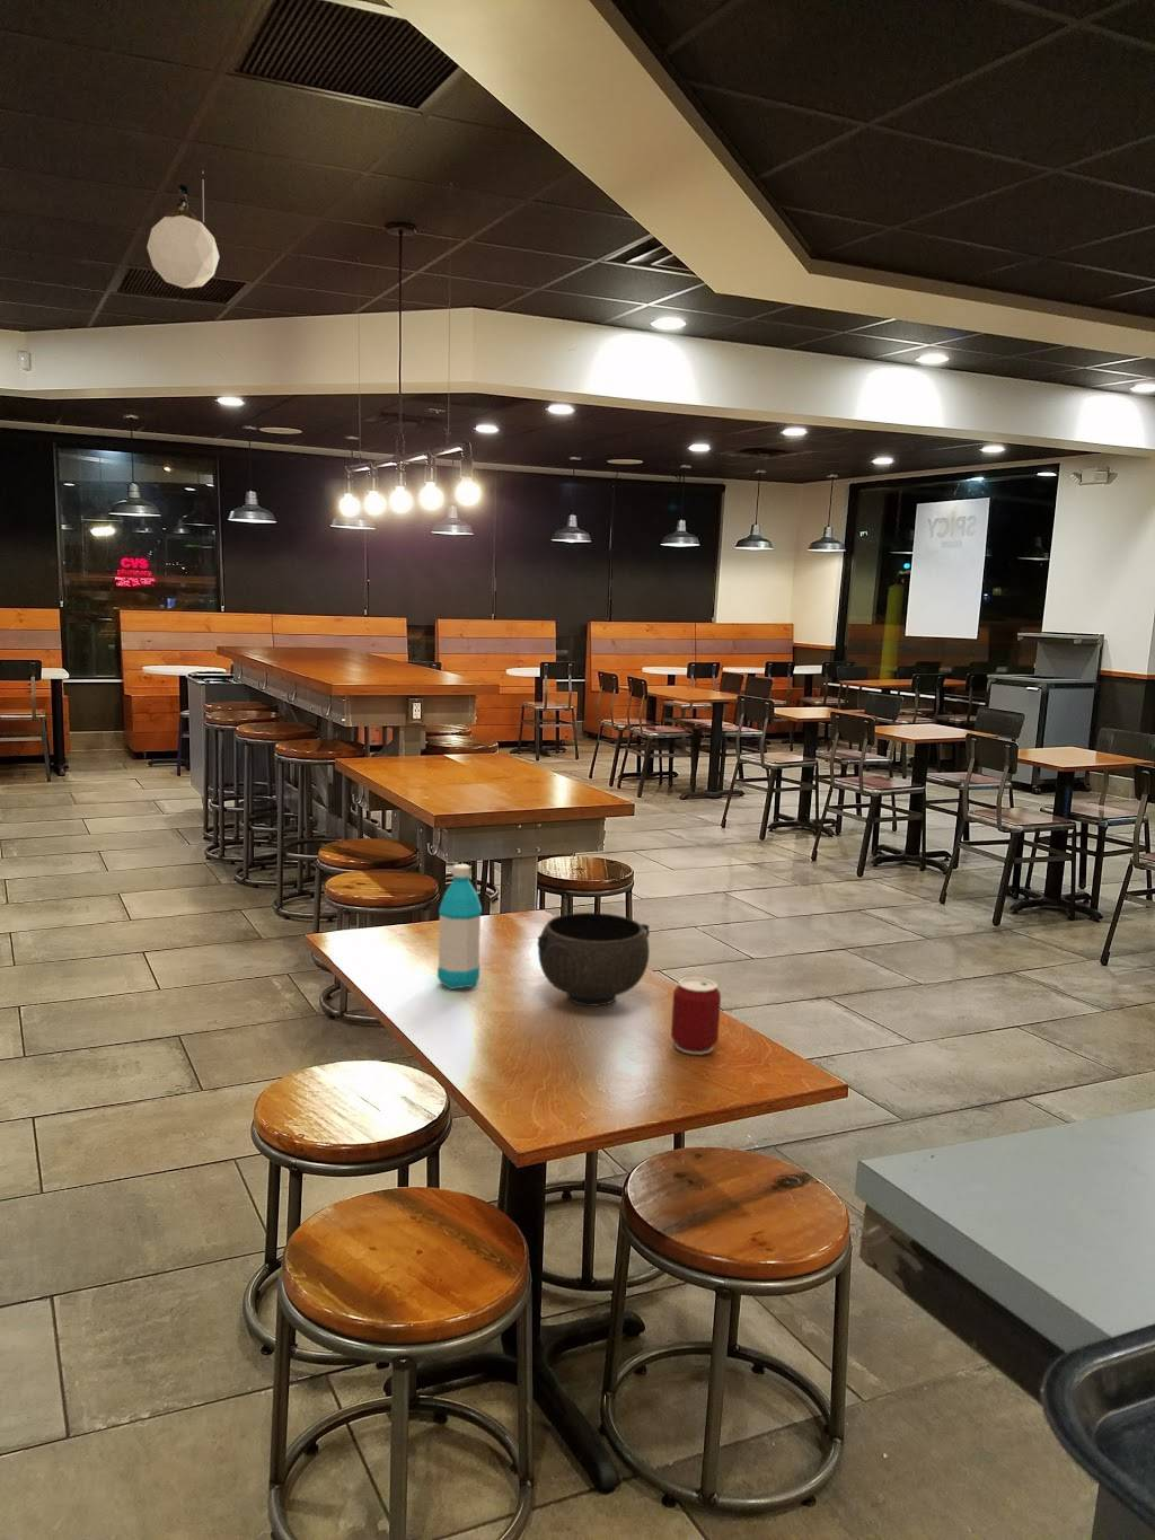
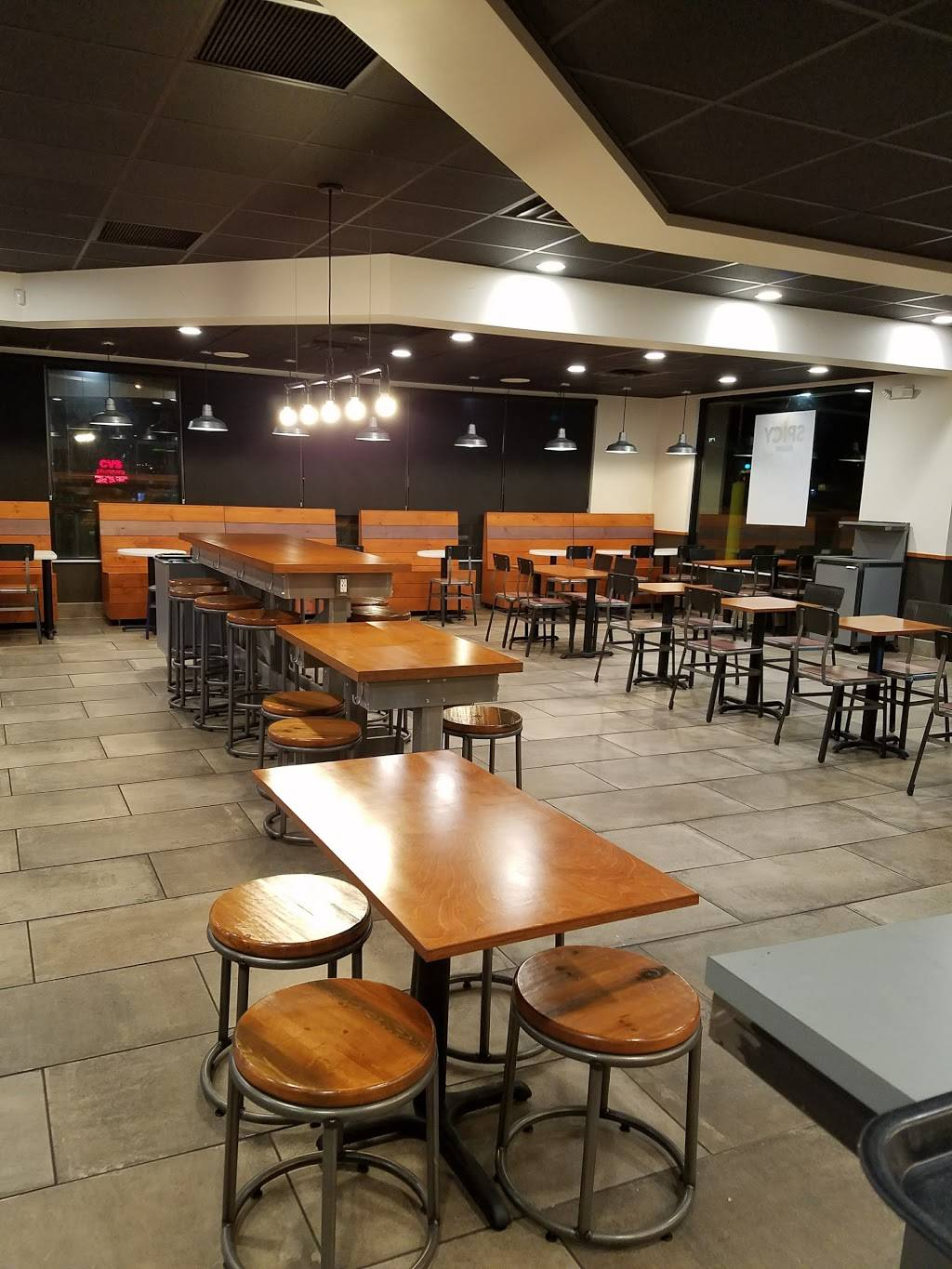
- can (696, 1015)
- bowl (592, 961)
- water bottle (459, 925)
- pendant lamp (183, 225)
